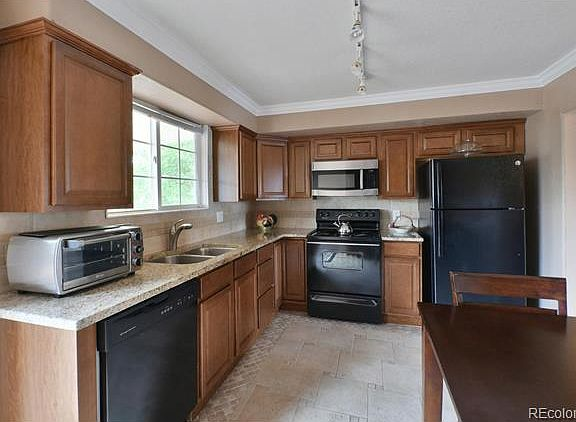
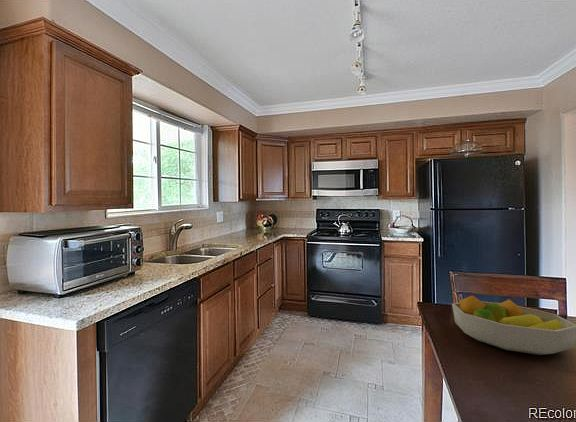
+ fruit bowl (508, 321)
